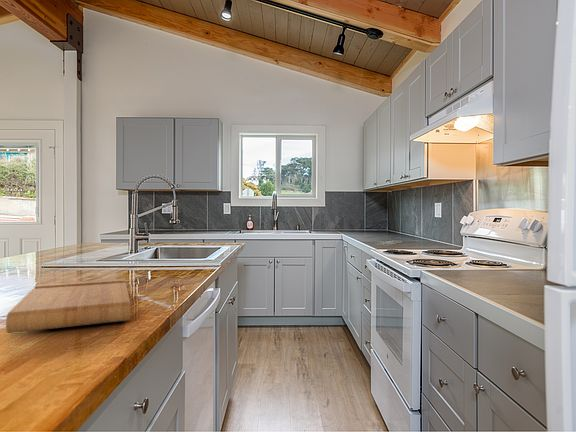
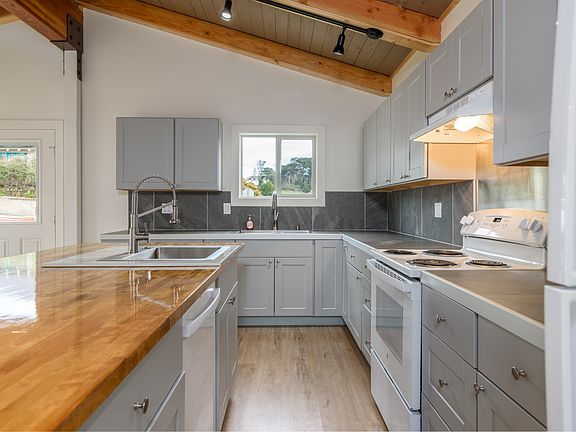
- cutting board (78, 300)
